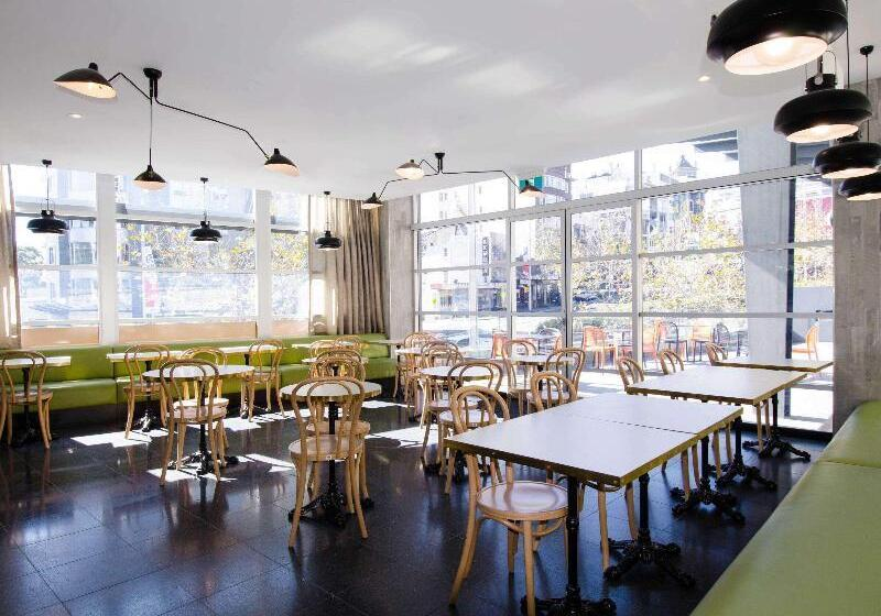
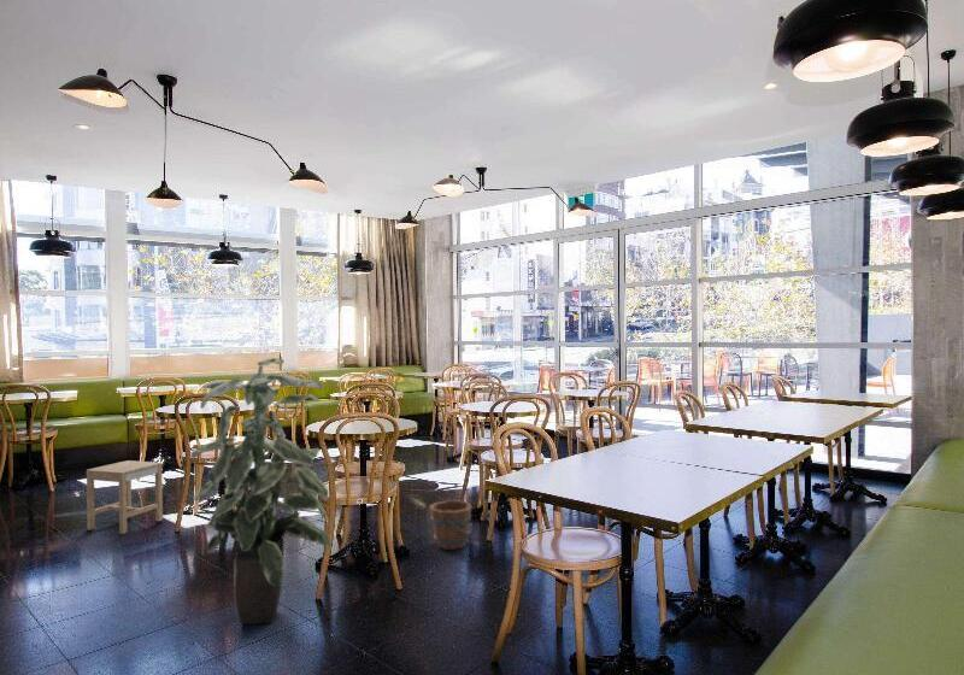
+ stool (125, 495)
+ bucket (451, 524)
+ indoor plant (265, 491)
